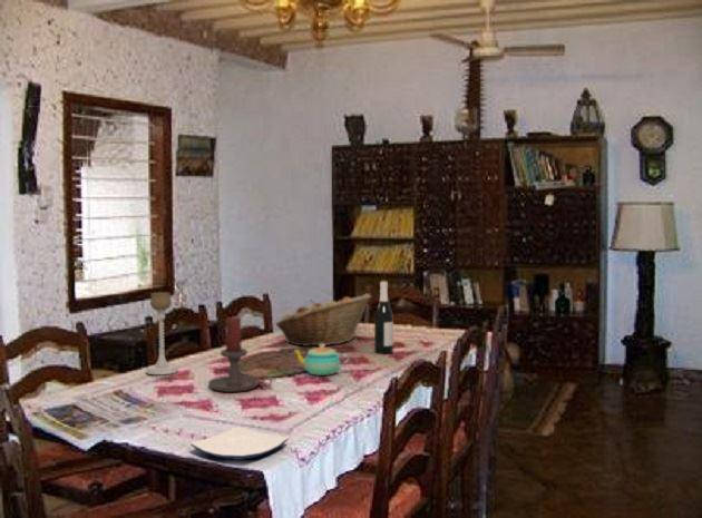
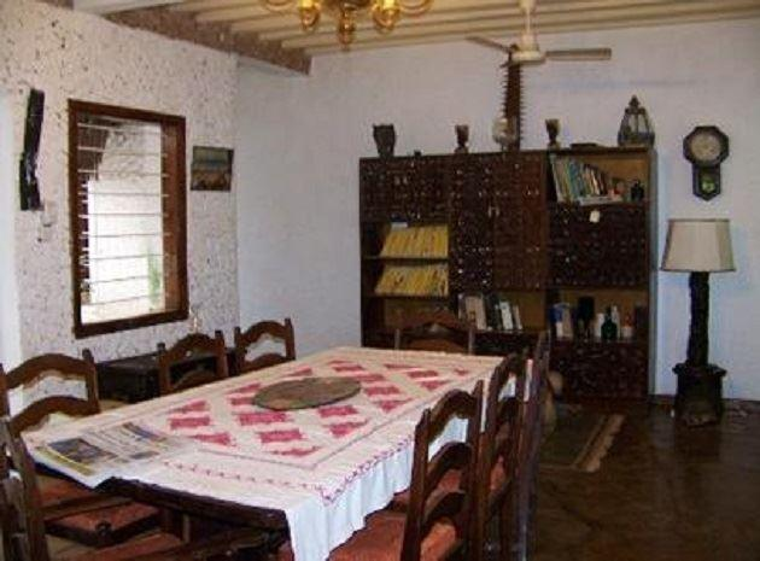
- wine bottle (383, 316)
- candle holder (241, 352)
- fruit basket (324, 316)
- plate (240, 444)
- candle holder (160, 332)
- teapot (320, 358)
